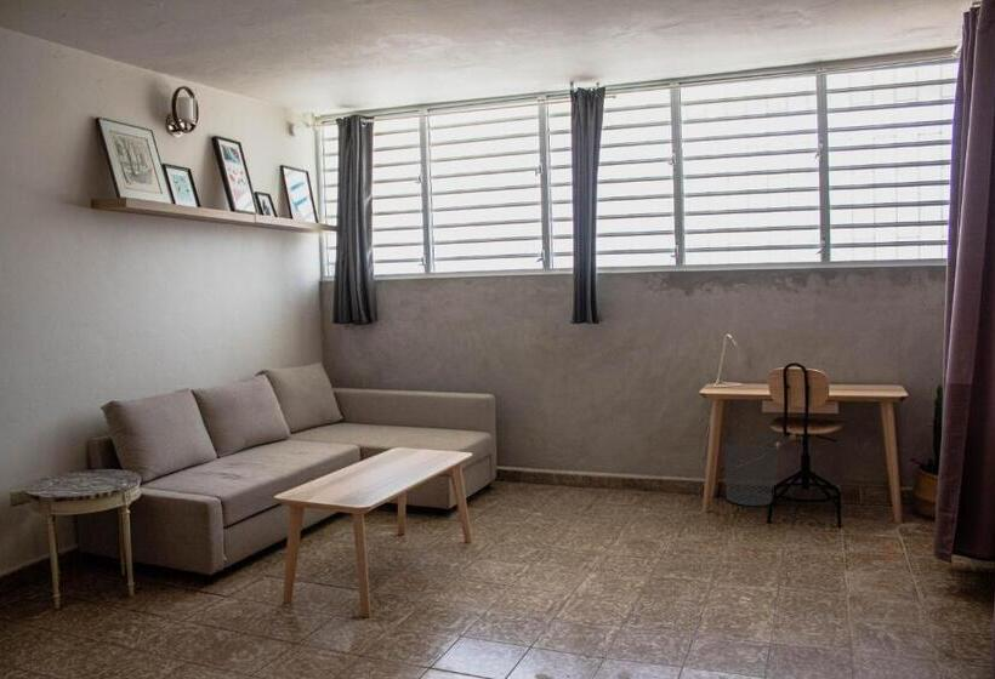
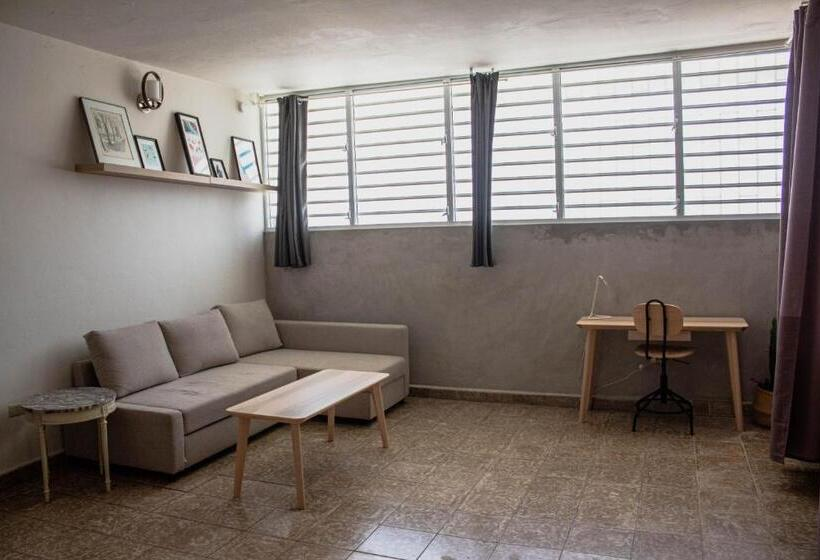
- waste bin (749, 472)
